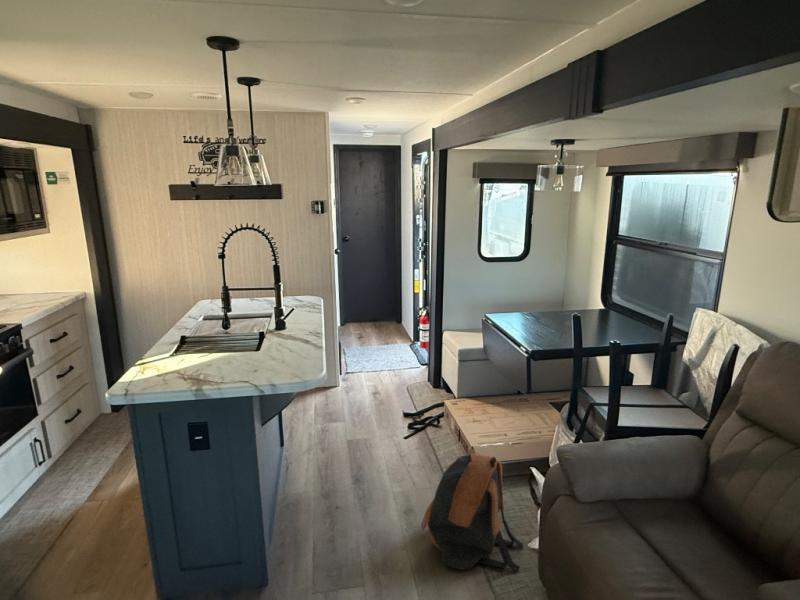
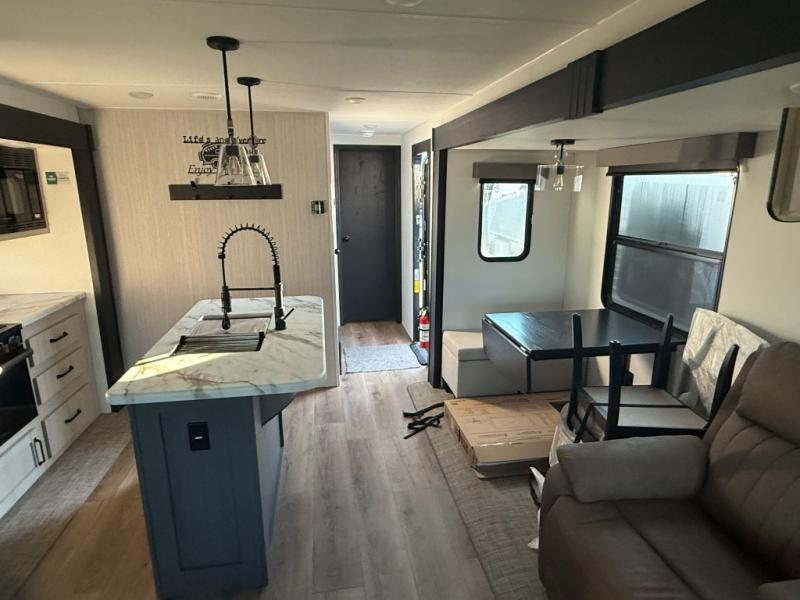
- backpack (474, 501)
